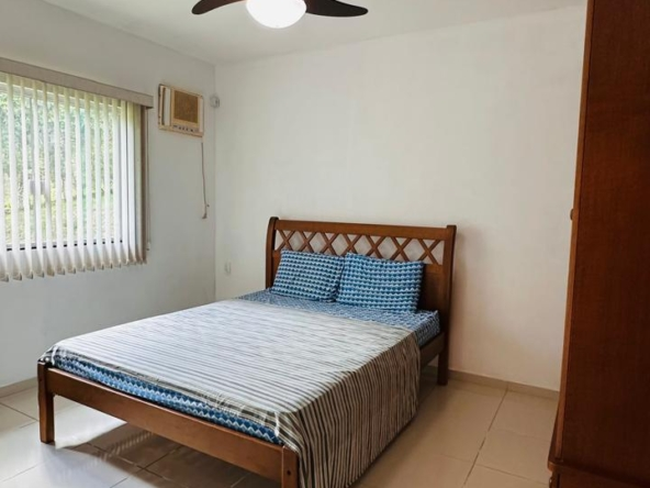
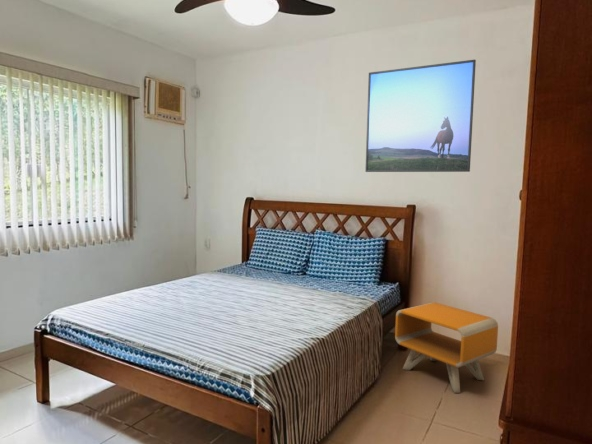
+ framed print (416, 119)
+ nightstand (444, 344)
